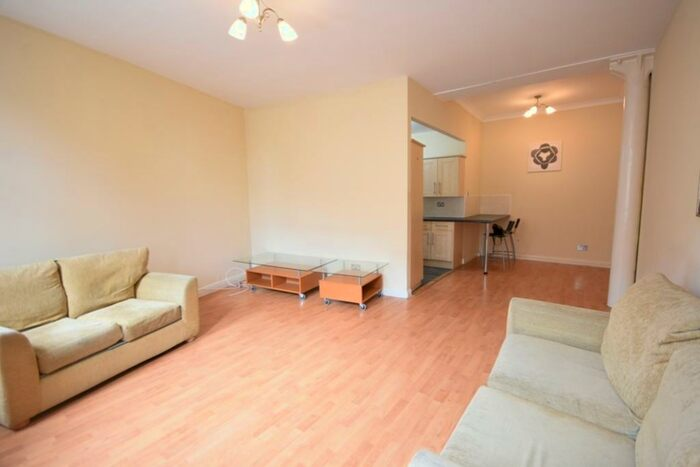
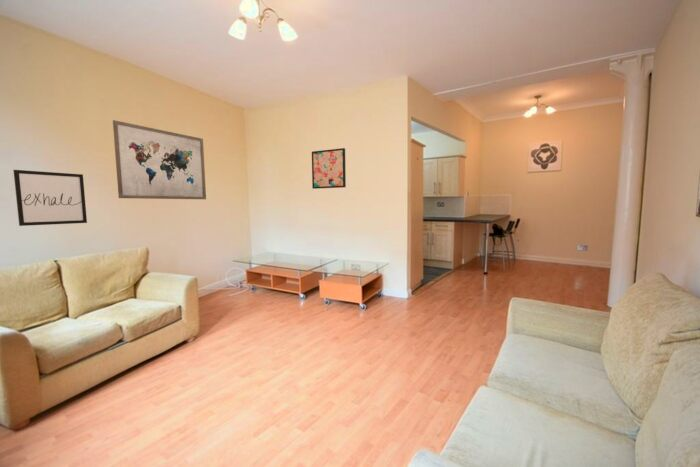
+ wall art (165, 165)
+ wall art (53, 198)
+ wall art (328, 169)
